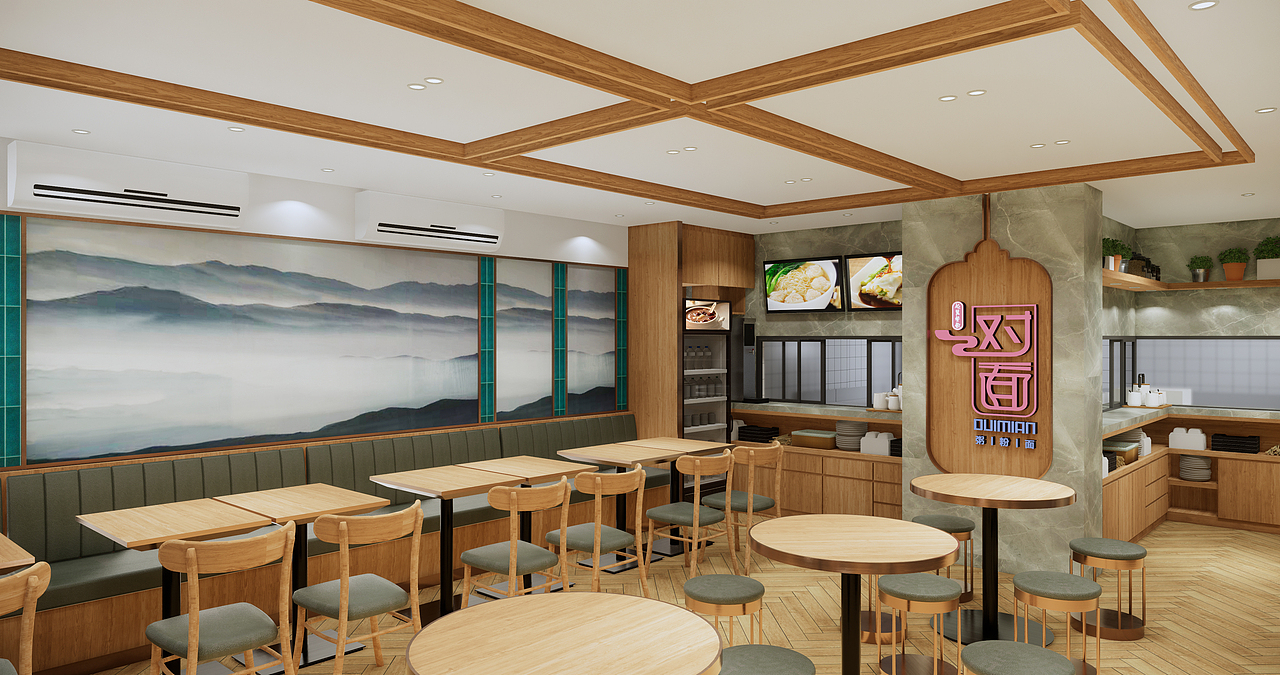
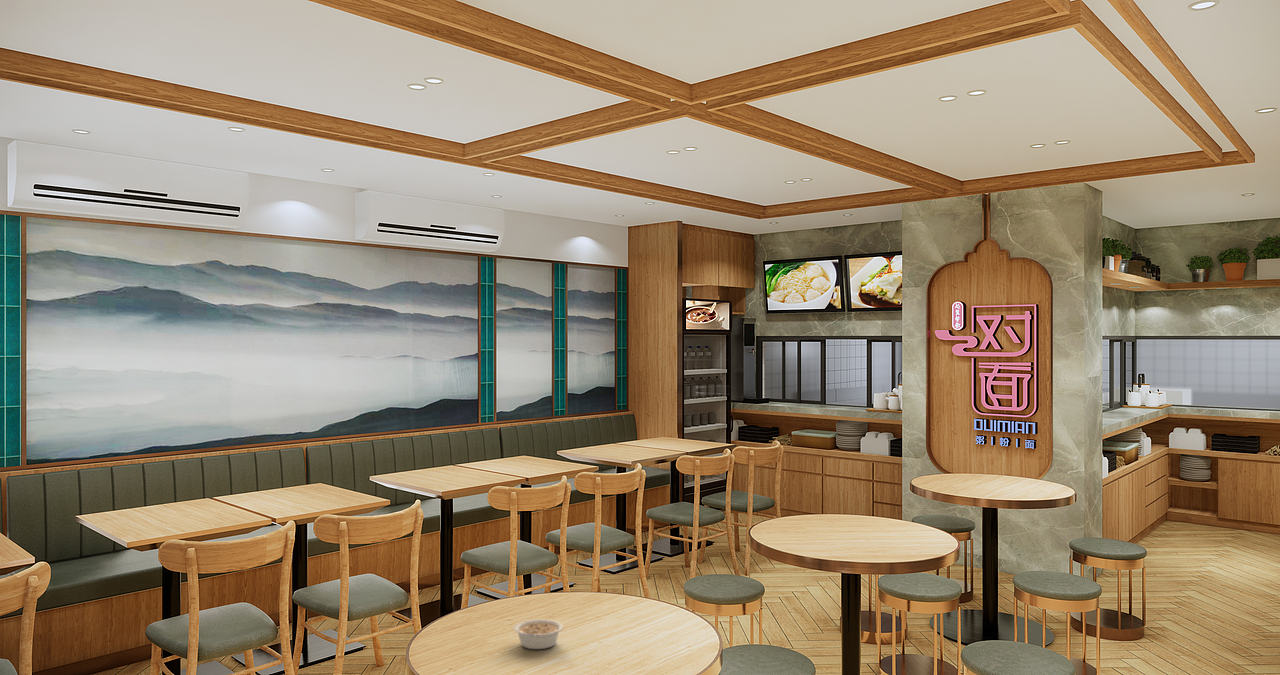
+ legume (540, 633)
